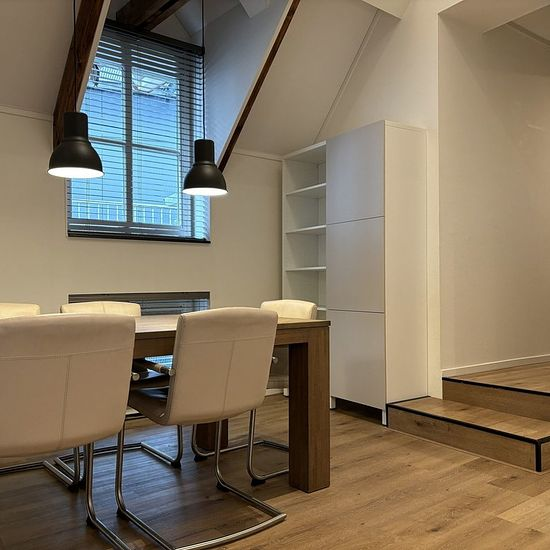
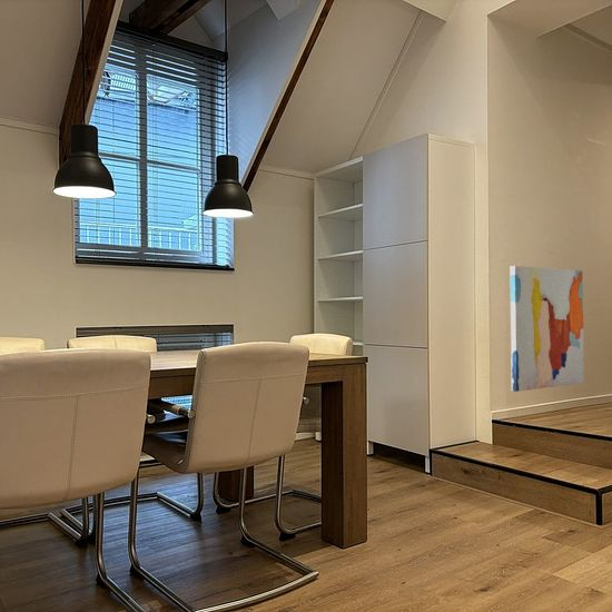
+ wall art (549, 327)
